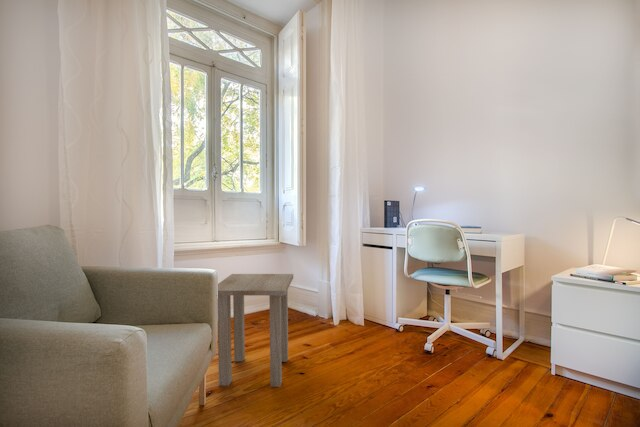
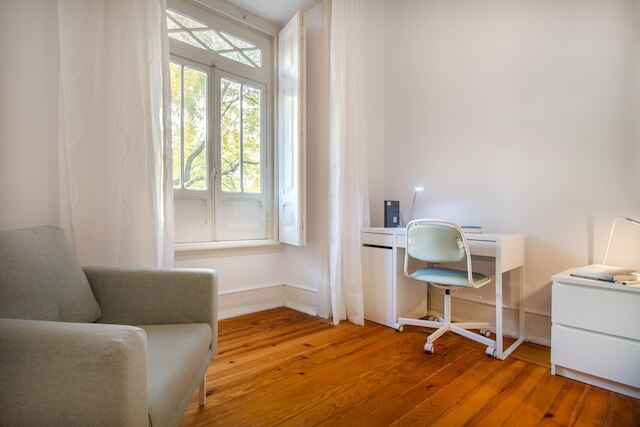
- side table (244, 330)
